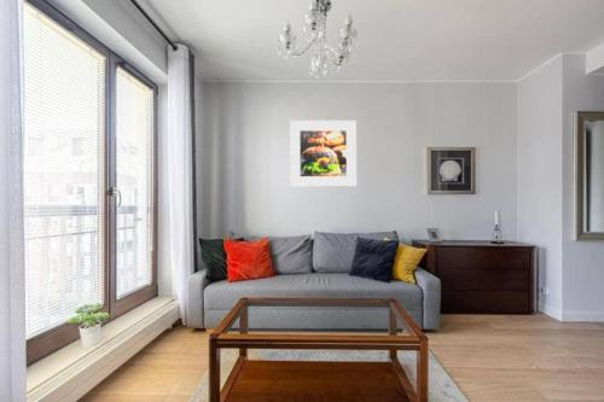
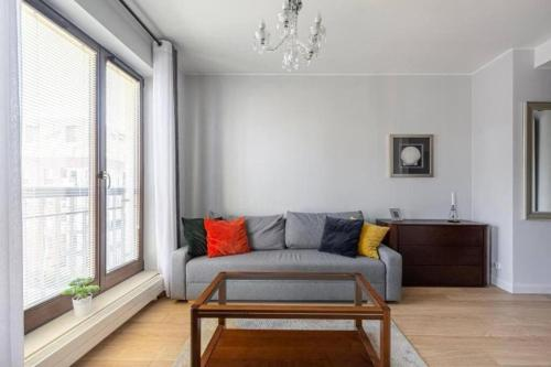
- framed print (323, 153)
